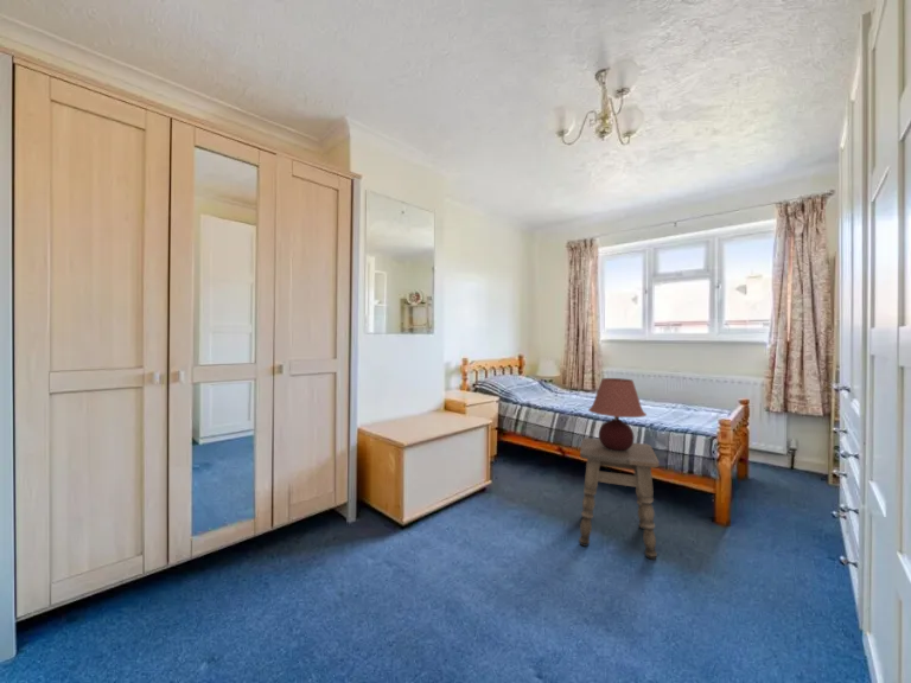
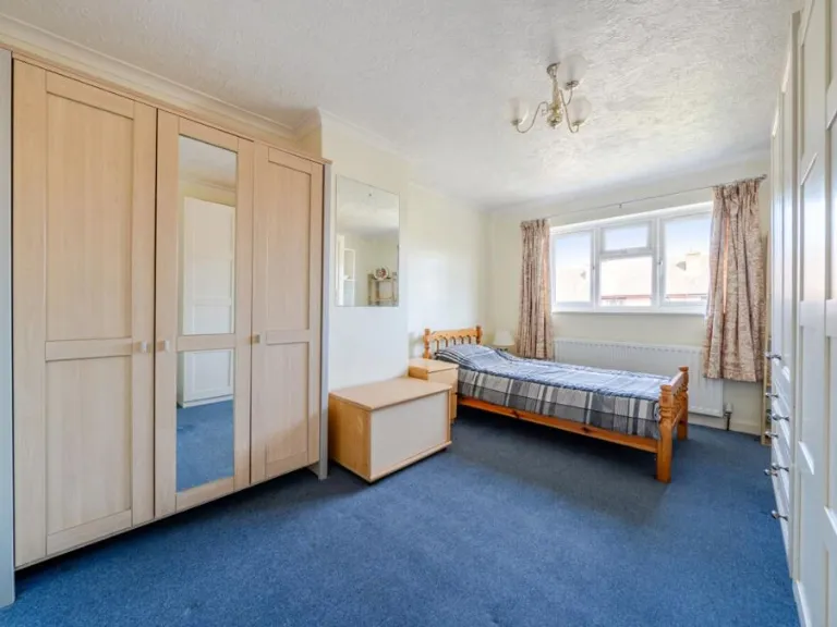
- side table (617, 484)
- table lamp (616, 414)
